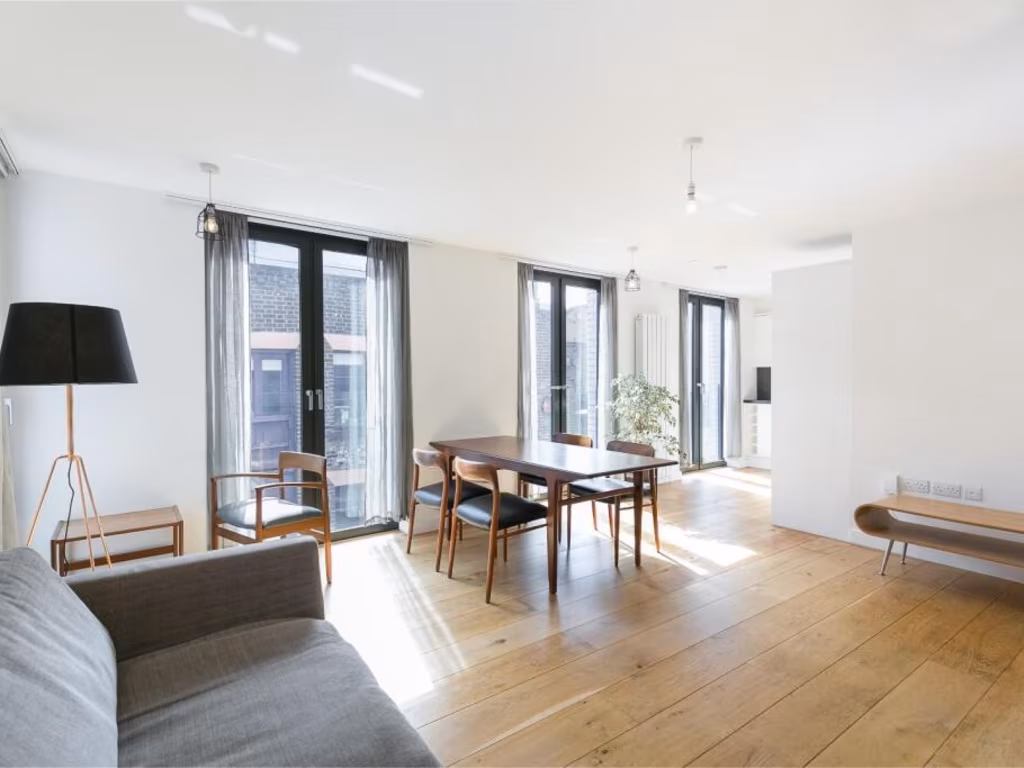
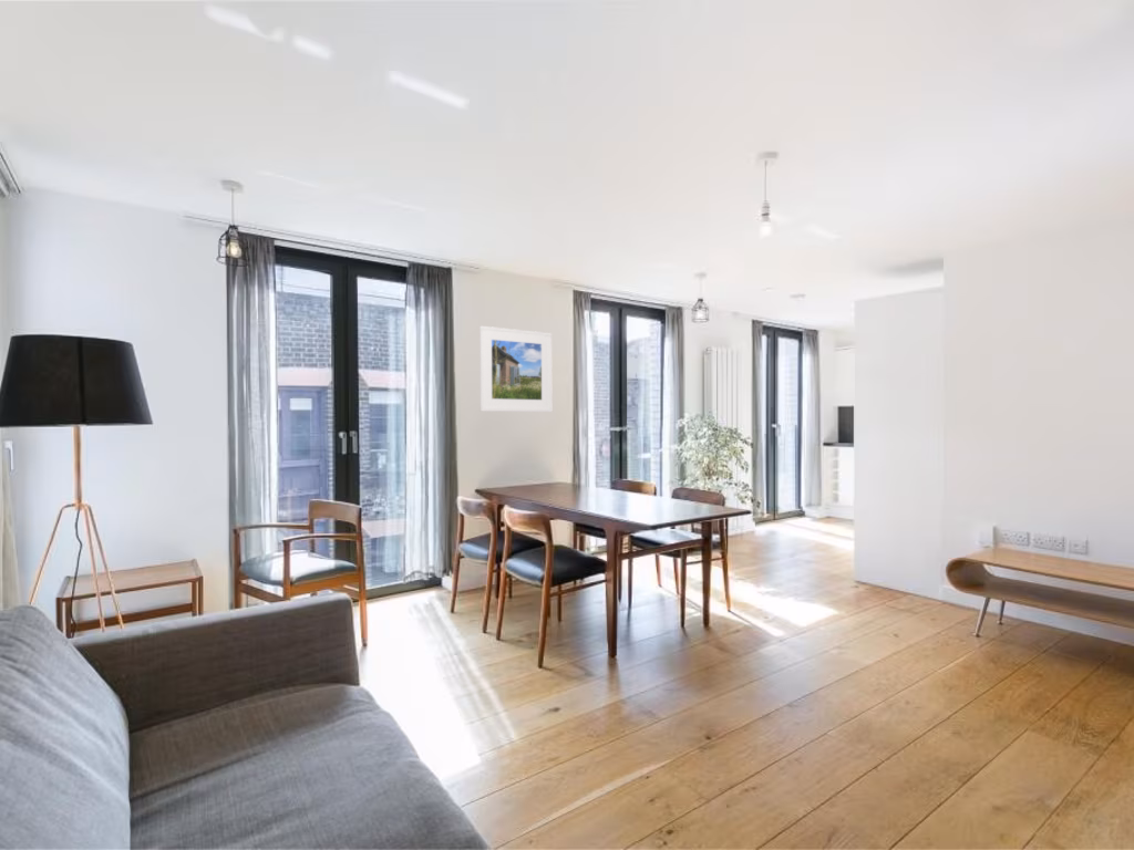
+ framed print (516, 370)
